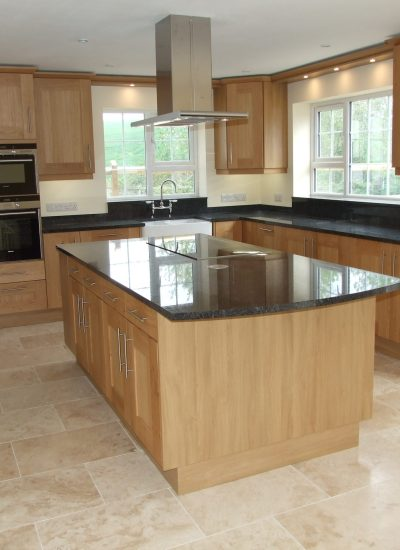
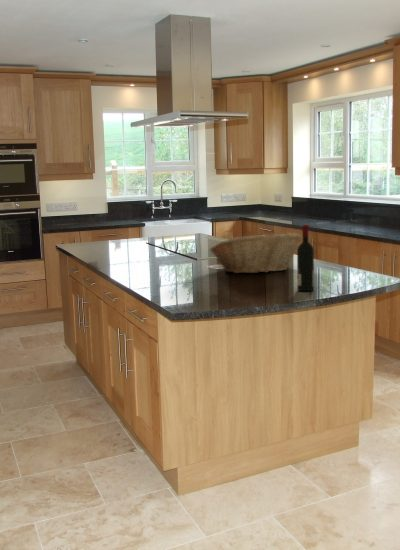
+ alcohol (305, 257)
+ fruit basket (256, 251)
